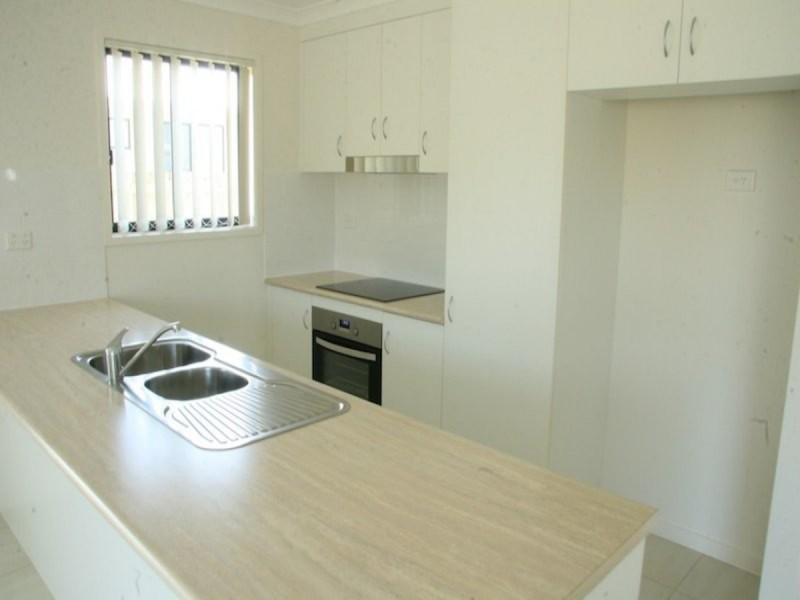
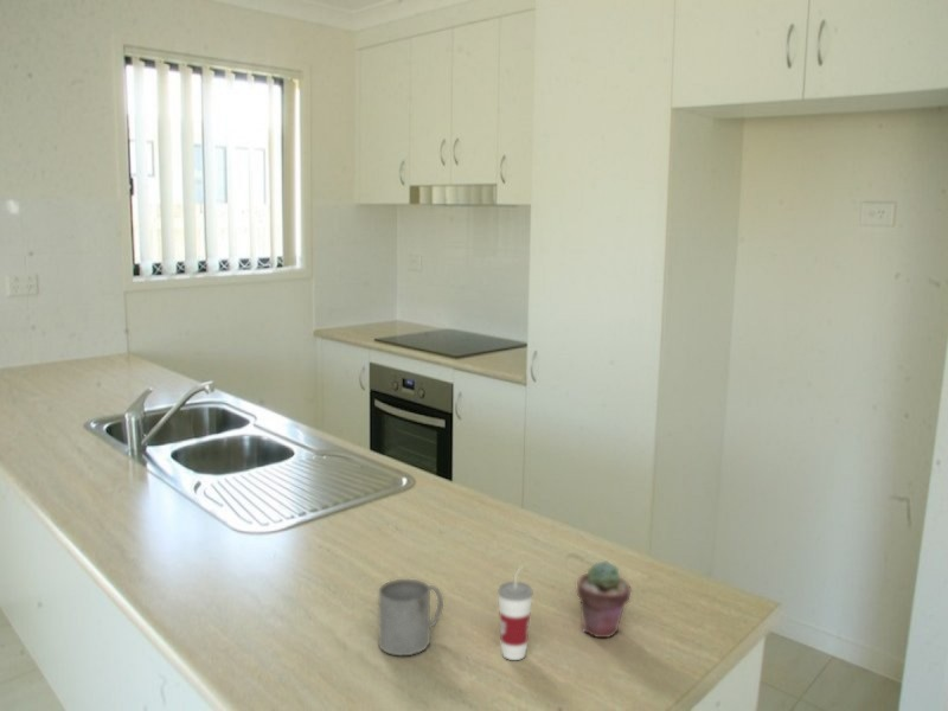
+ cup (514, 609)
+ mug (412, 613)
+ potted succulent (602, 596)
